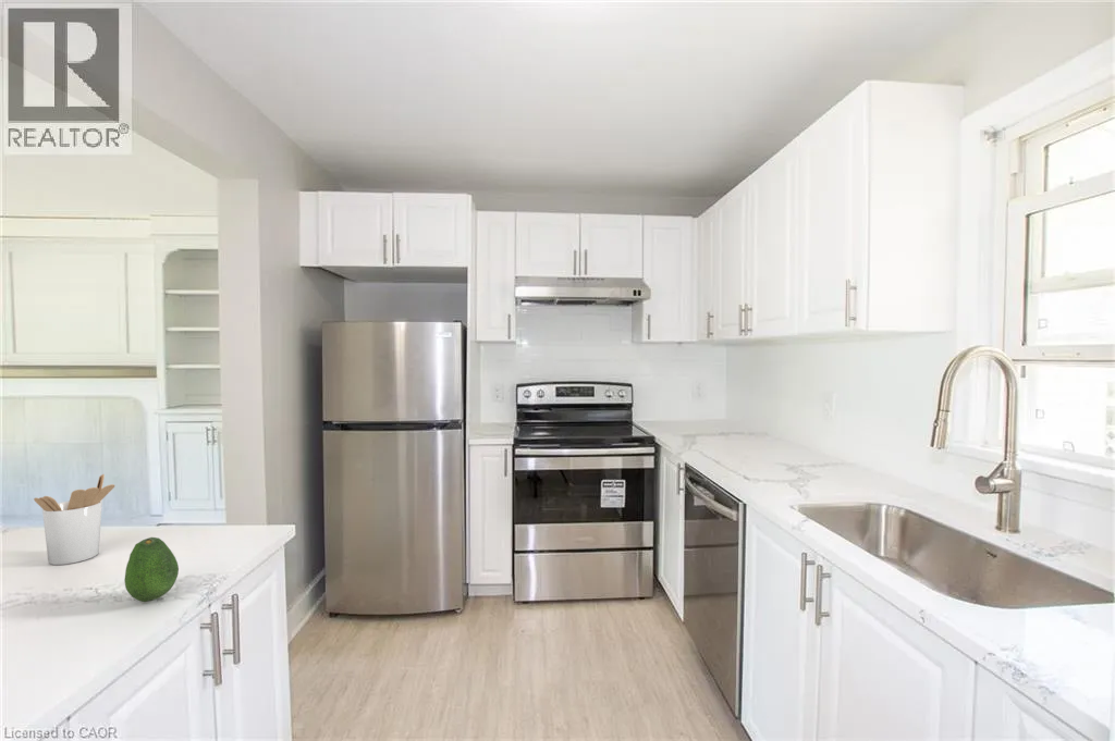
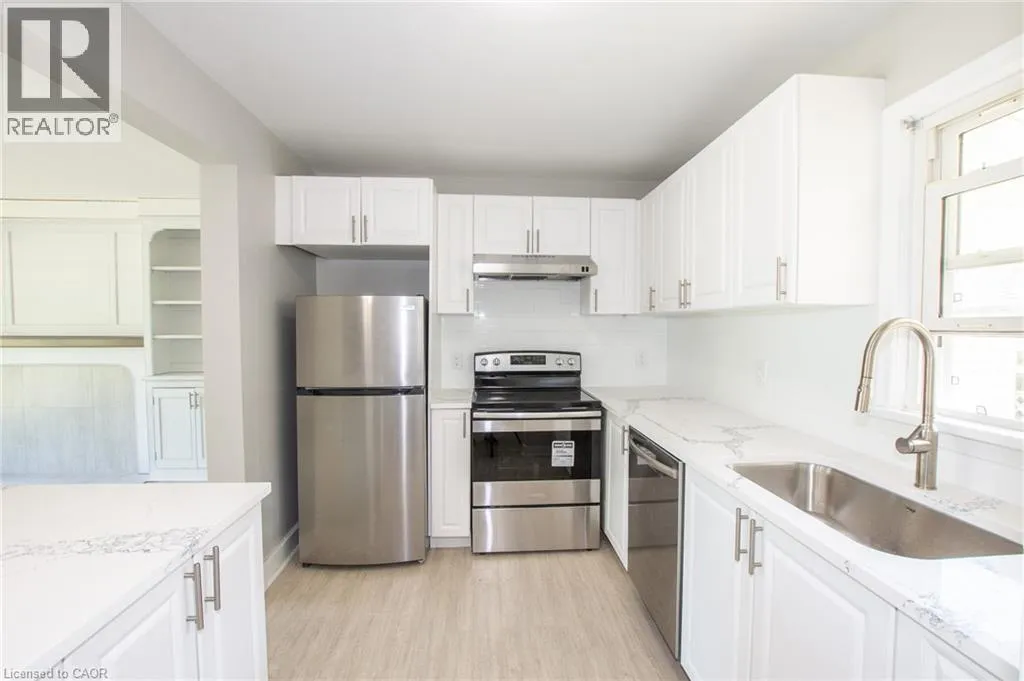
- utensil holder (79, 519)
- fruit (152, 568)
